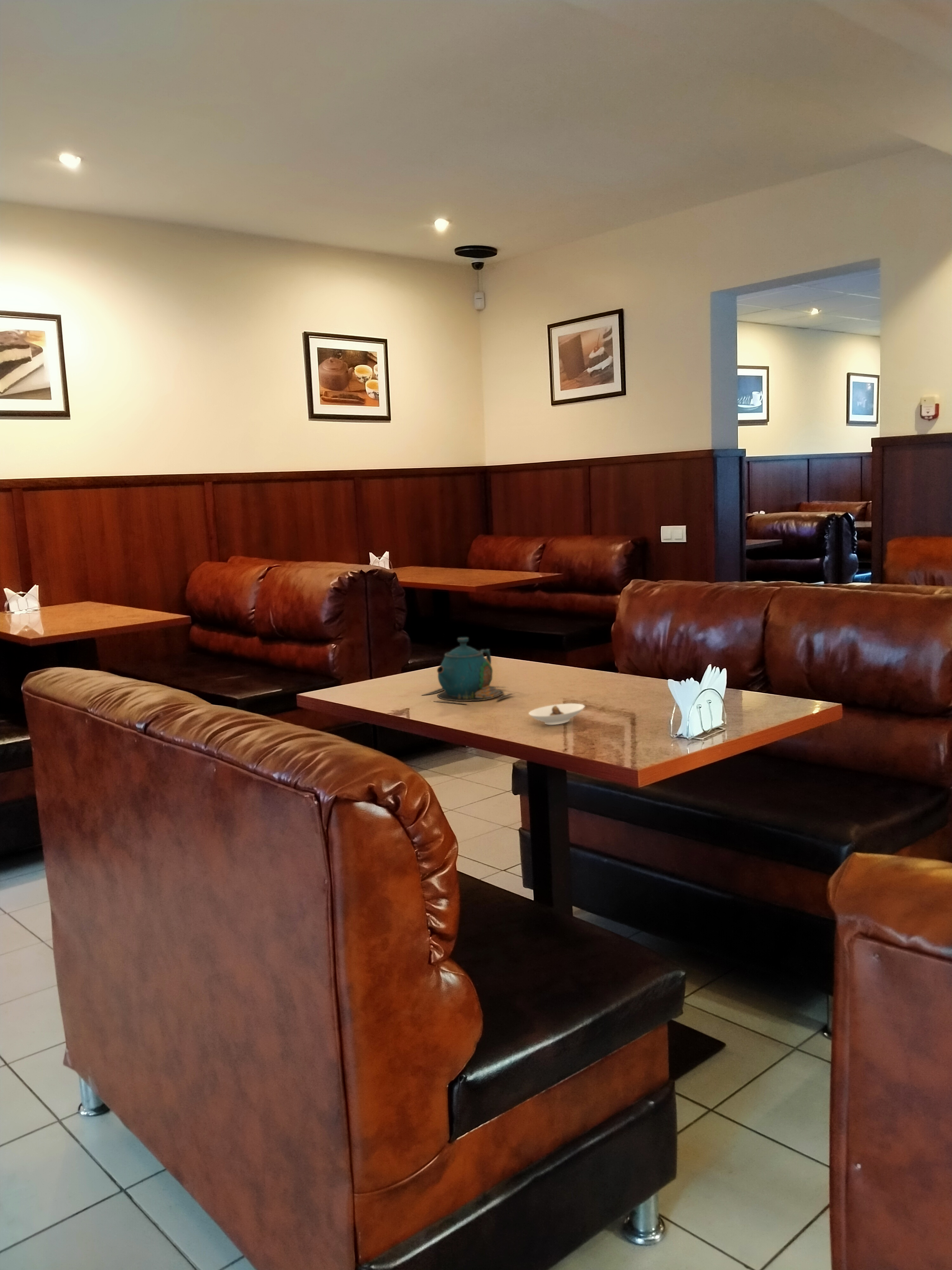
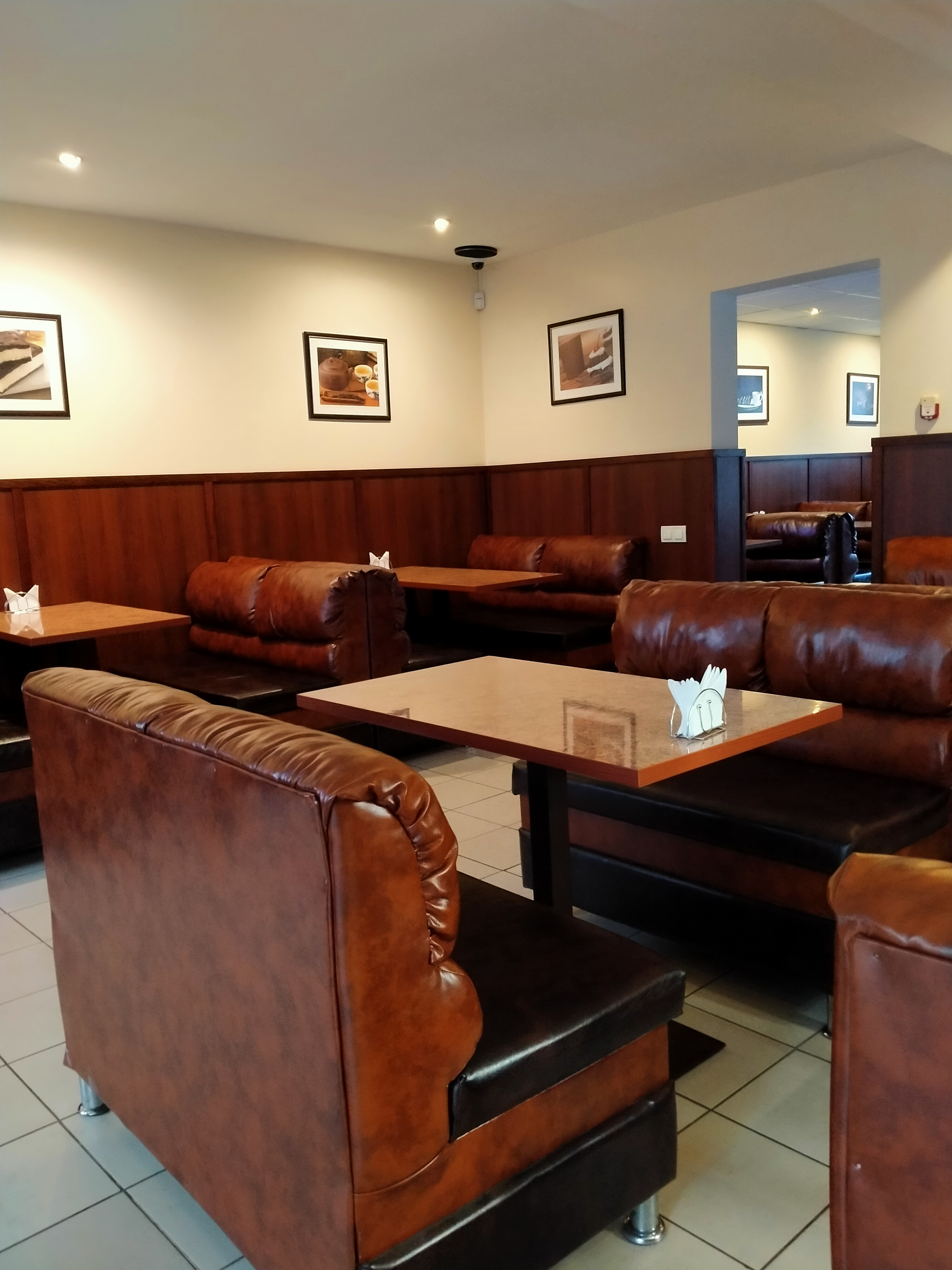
- saucer (557, 714)
- teapot (468, 666)
